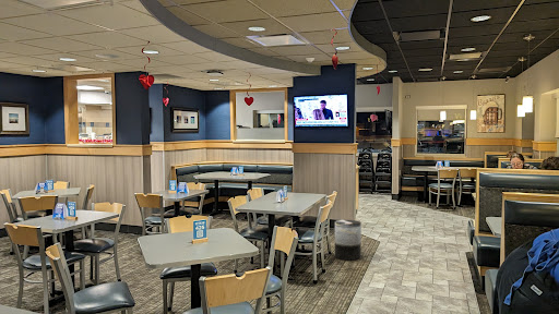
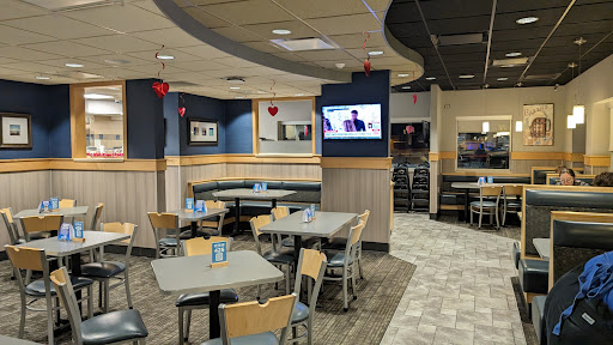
- trash can (347, 239)
